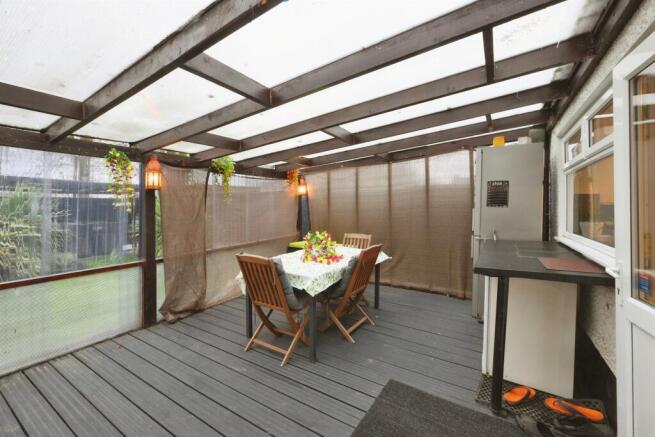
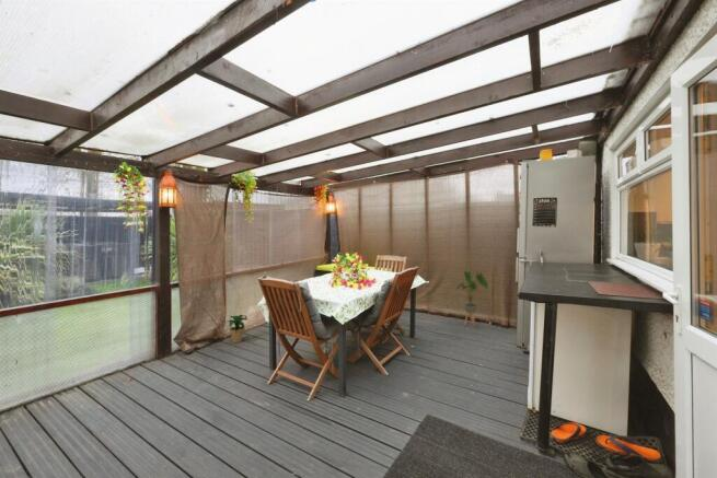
+ potted plant (236, 328)
+ house plant (472, 298)
